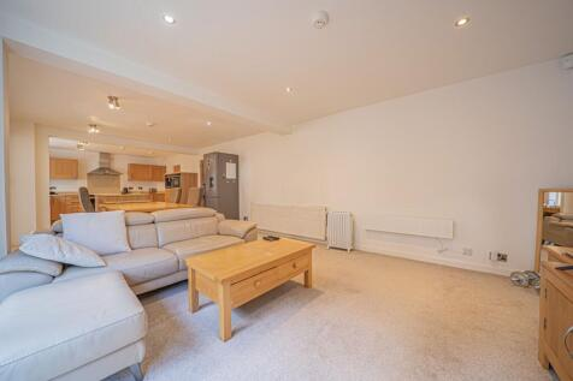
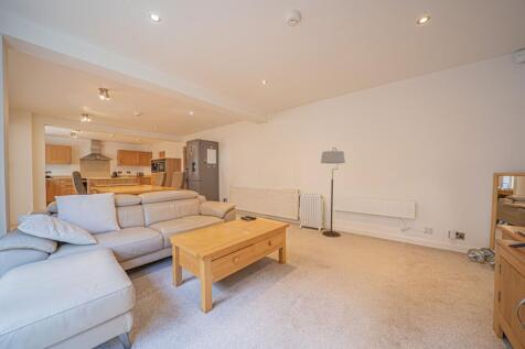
+ floor lamp (332, 190)
